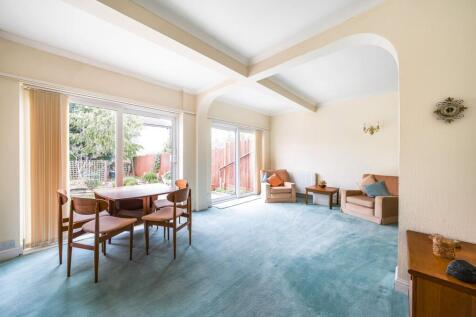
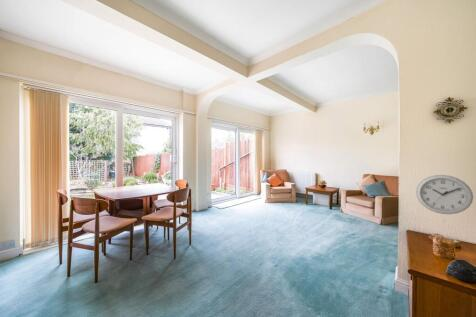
+ wall clock (442, 194)
